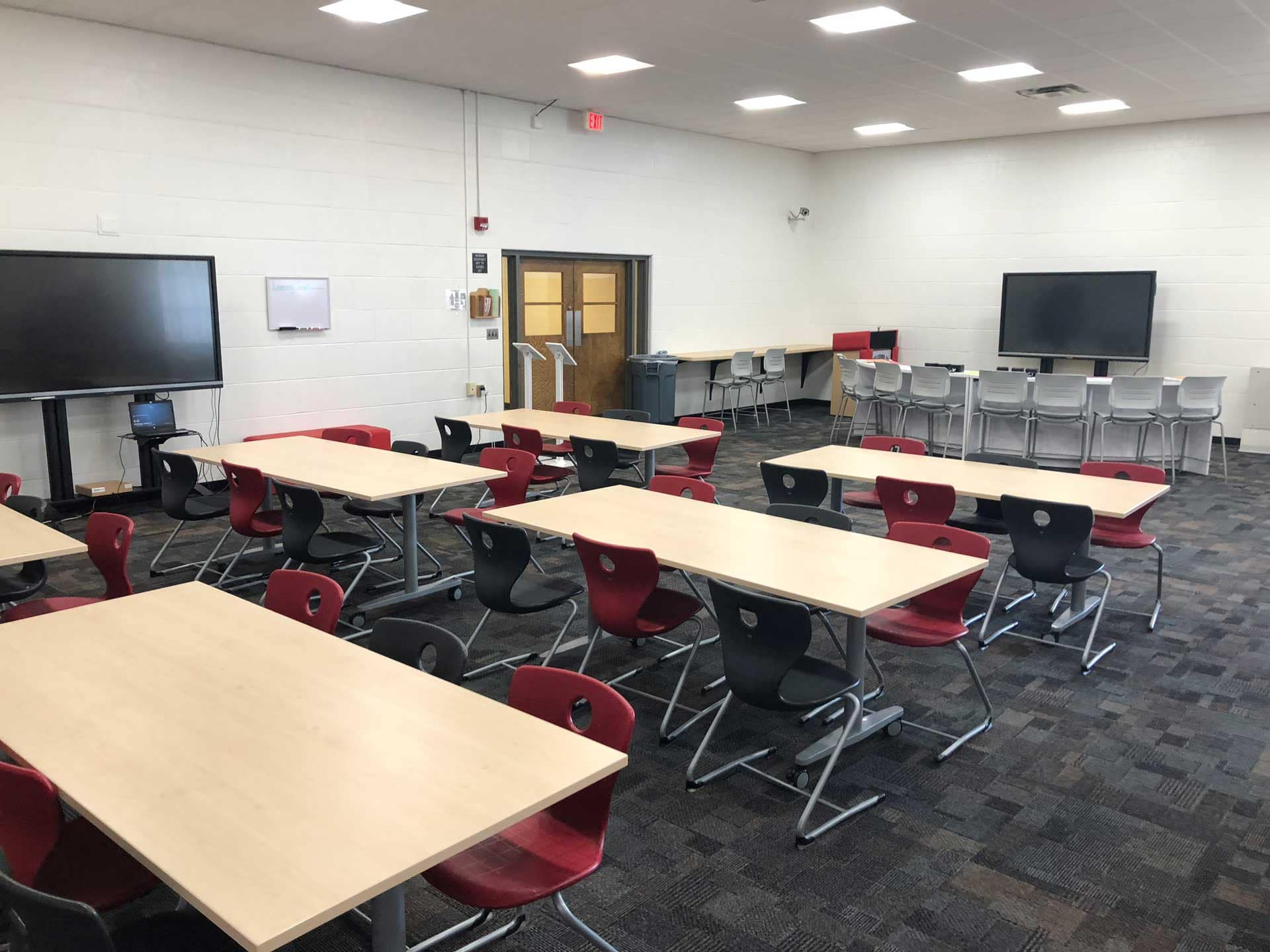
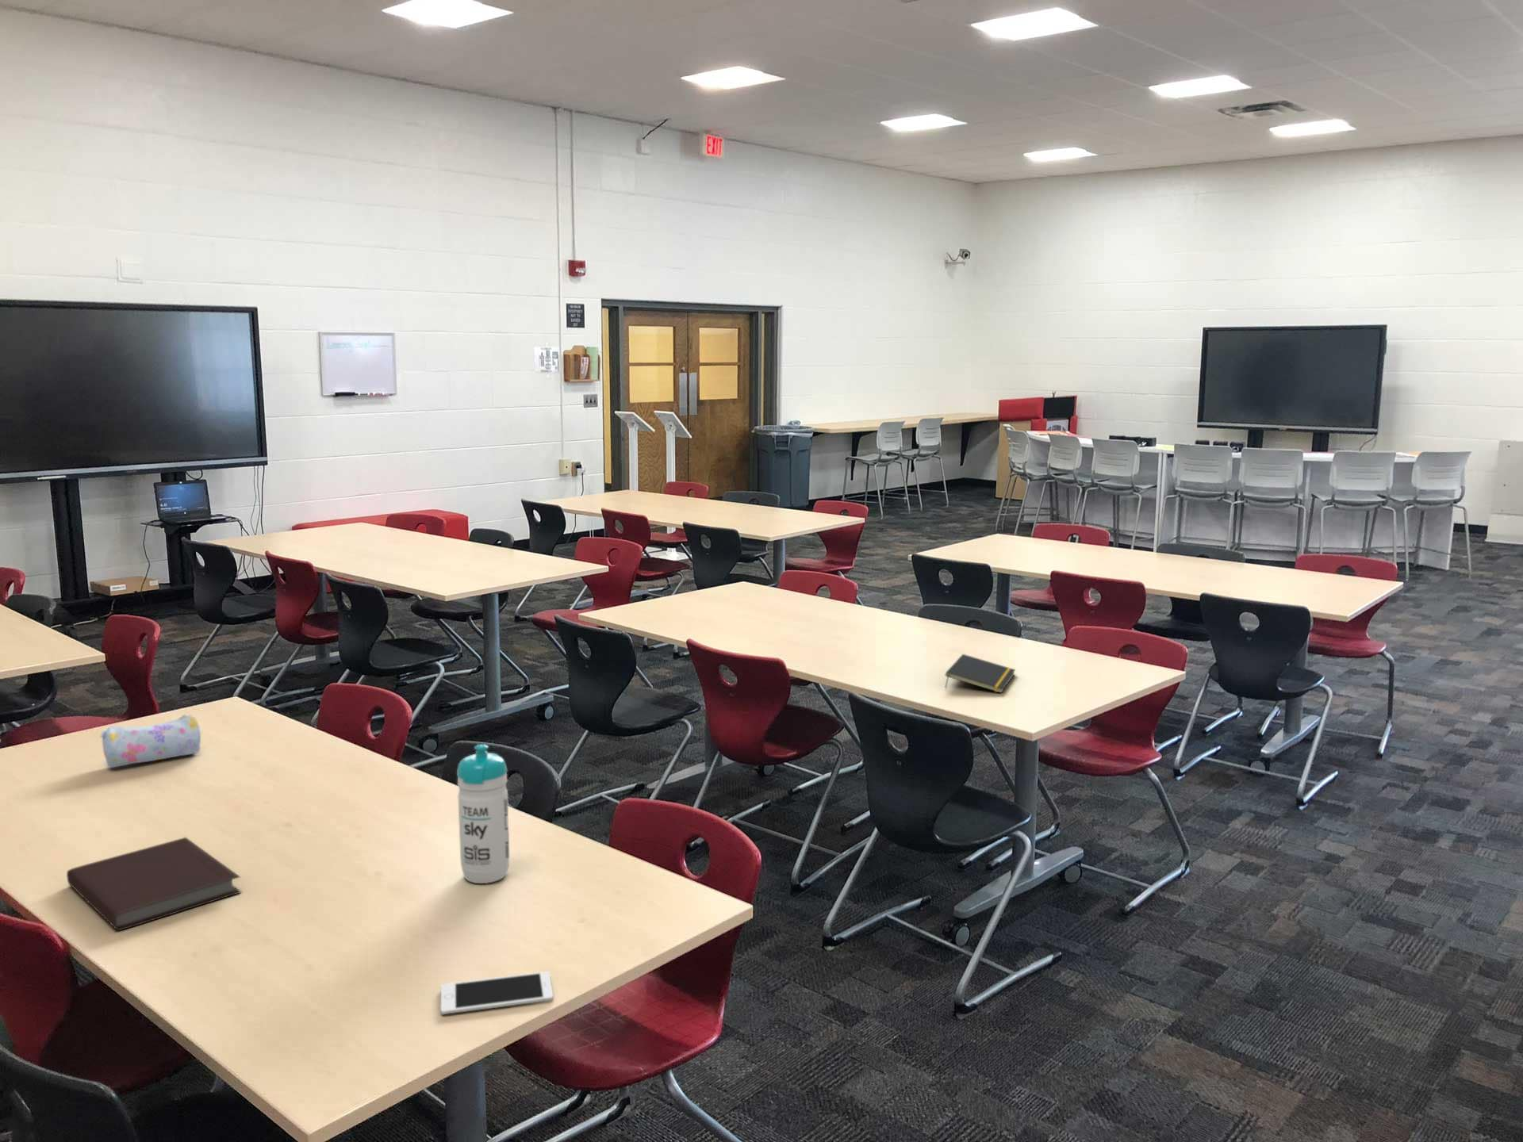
+ notebook (153, 880)
+ water bottle (483, 811)
+ cell phone (496, 992)
+ pencil case (152, 740)
+ notepad (981, 673)
